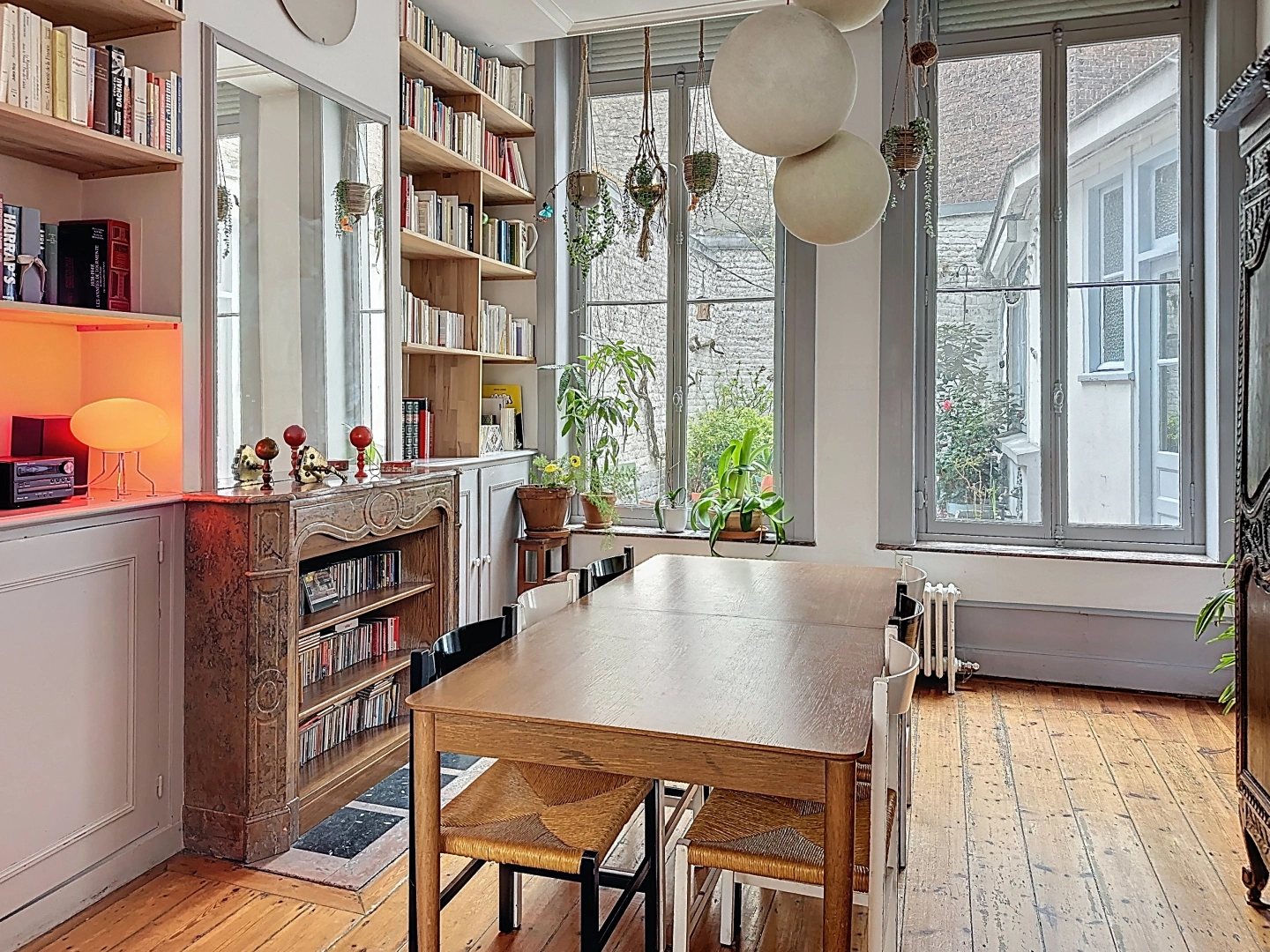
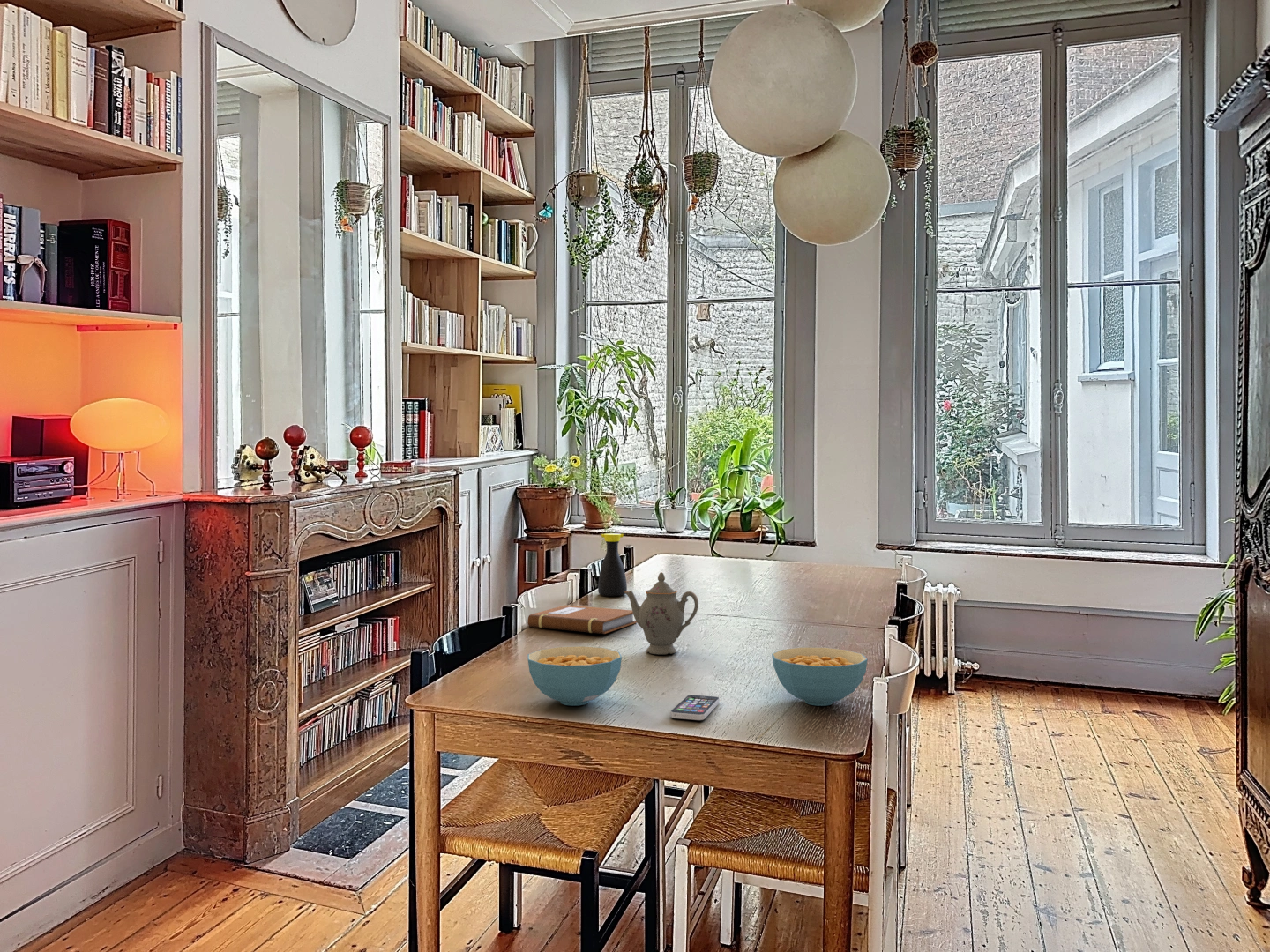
+ smartphone (695, 707)
+ chinaware (661, 612)
+ cereal bowl (574, 679)
+ cereal bowl (818, 679)
+ notebook (580, 619)
+ bottle (612, 563)
